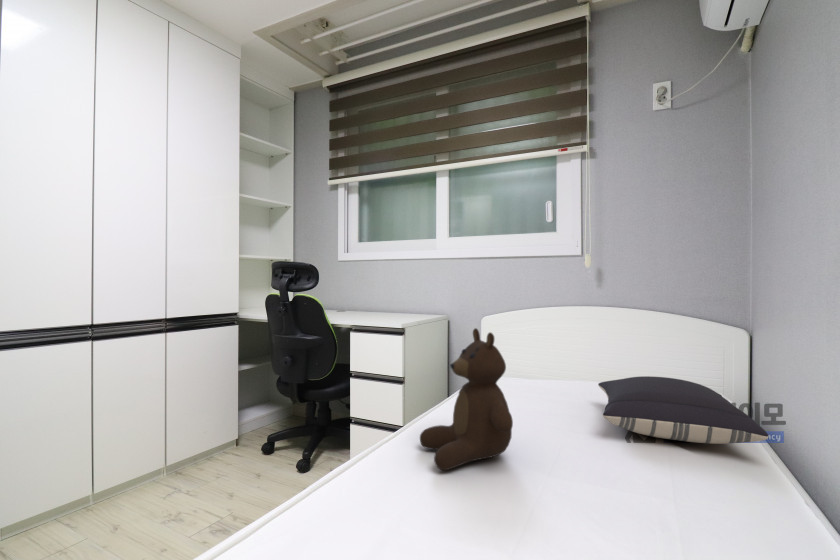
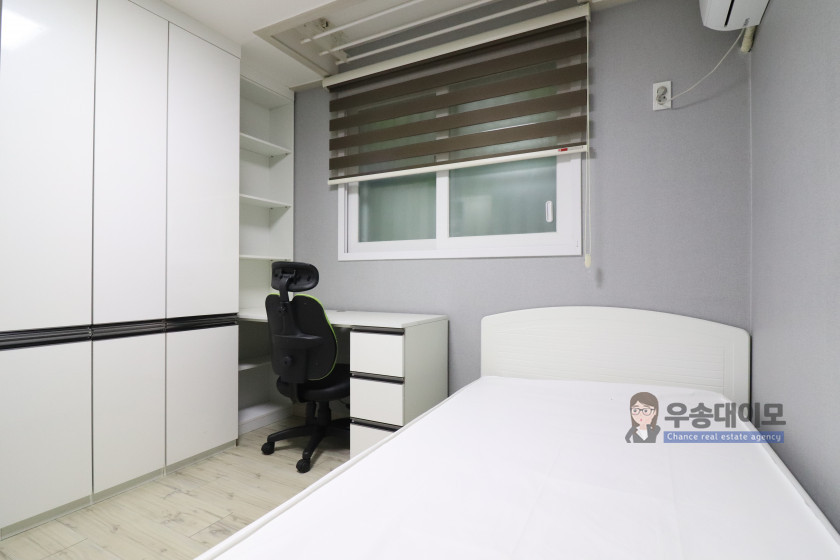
- pillow (666, 405)
- teddy bear (465, 393)
